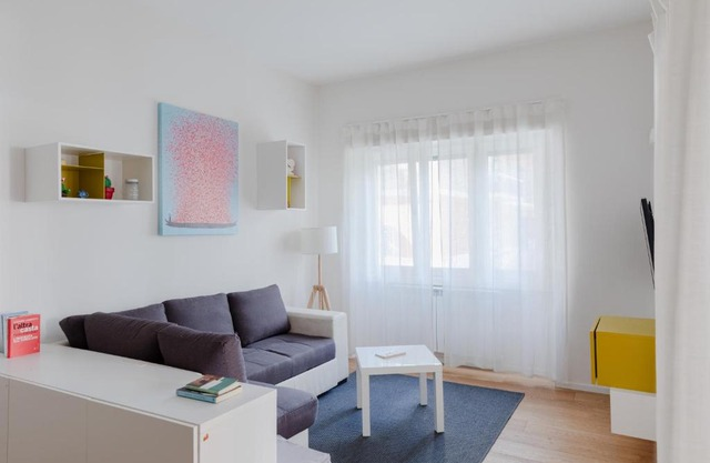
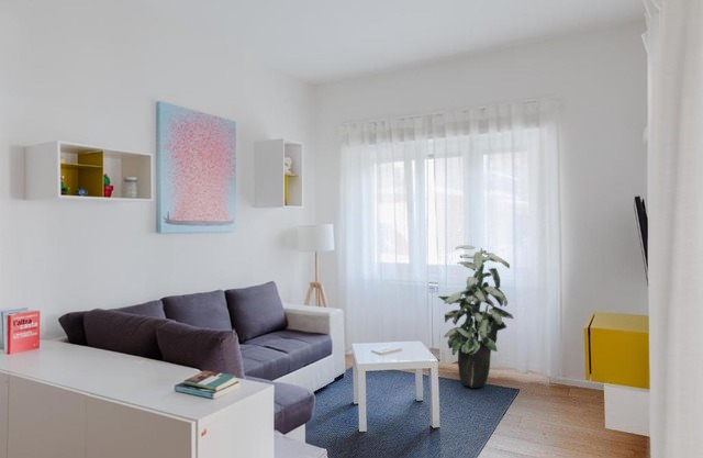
+ indoor plant (473, 314)
